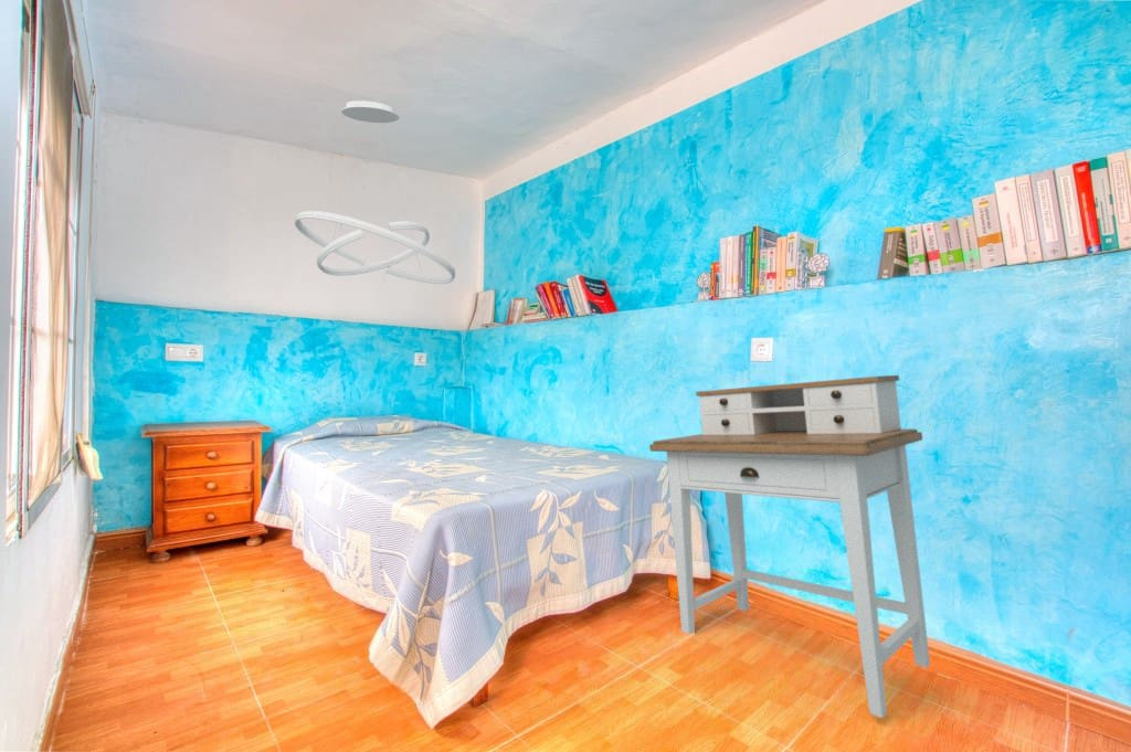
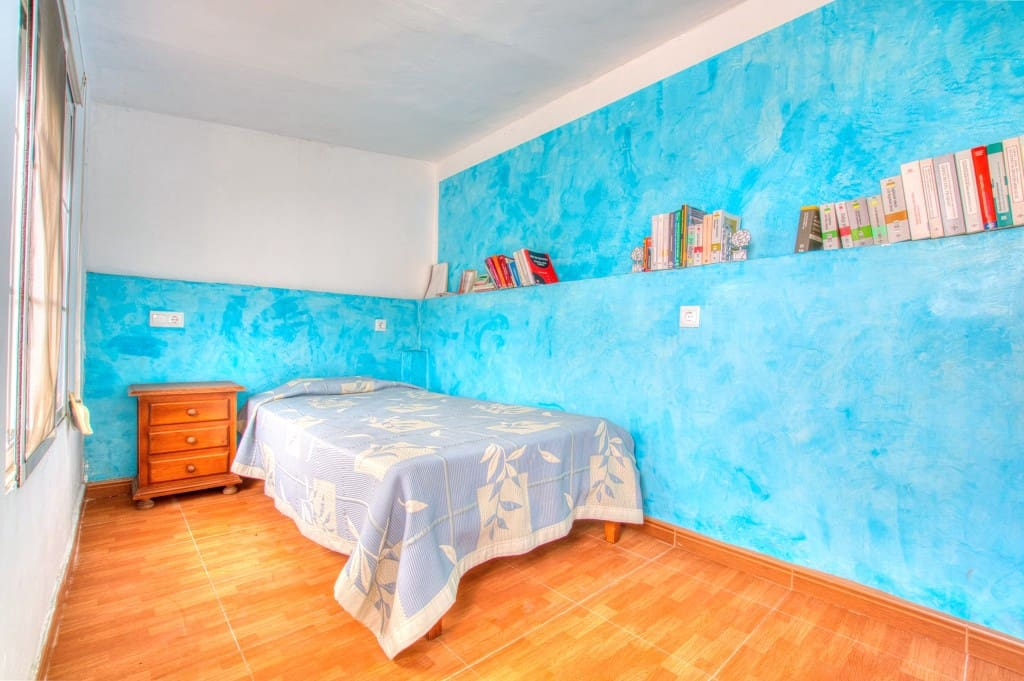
- desk (782, 497)
- ceiling light fixture (394, 190)
